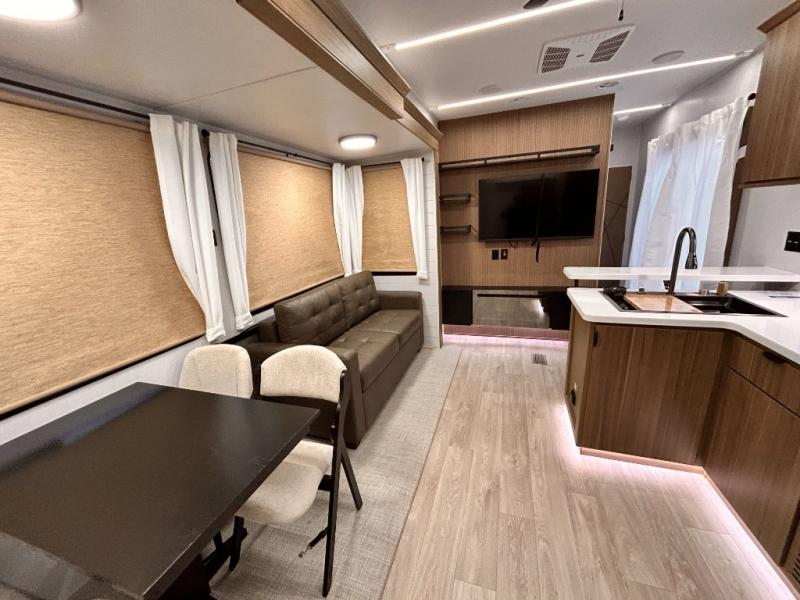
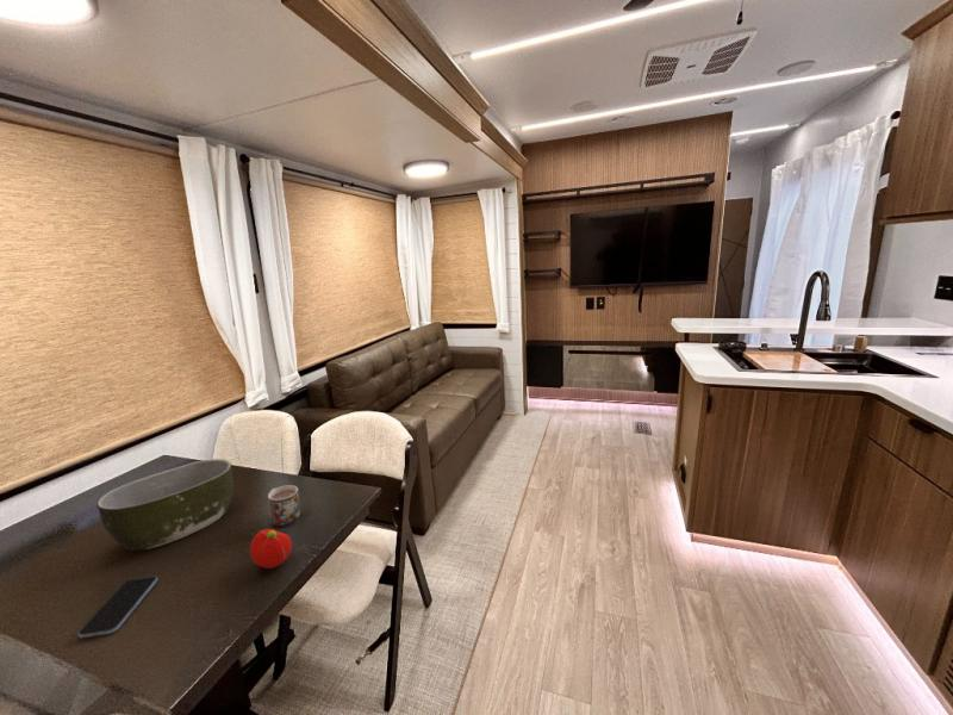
+ smartphone (120, 604)
+ mug (281, 503)
+ bowl (174, 503)
+ fruit (270, 546)
